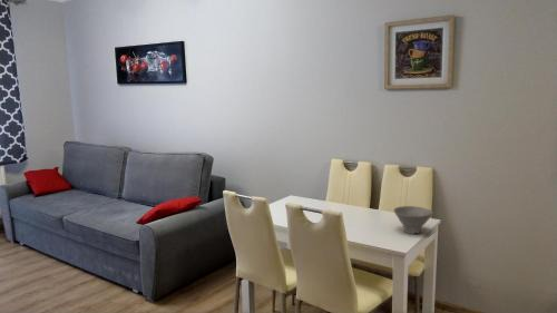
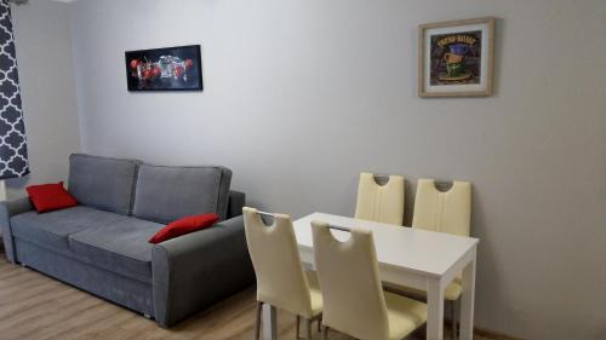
- bowl (412, 221)
